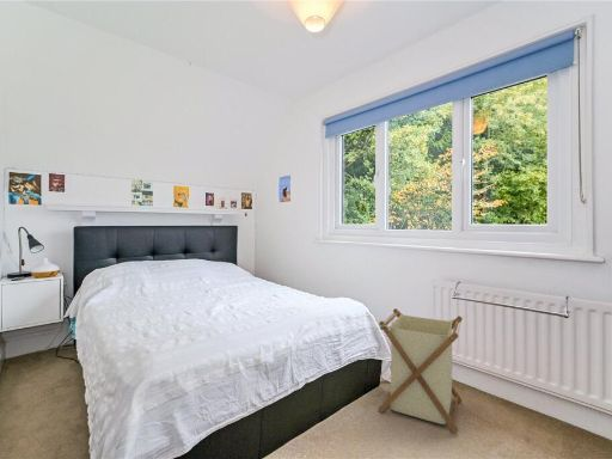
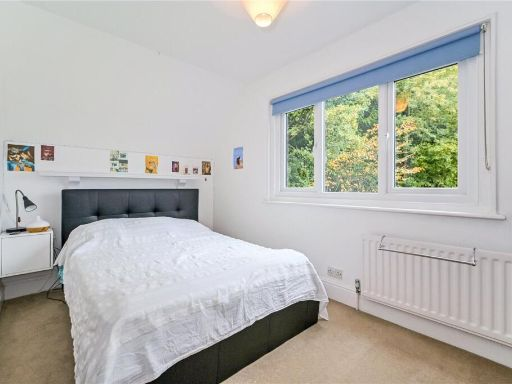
- laundry basket (421, 362)
